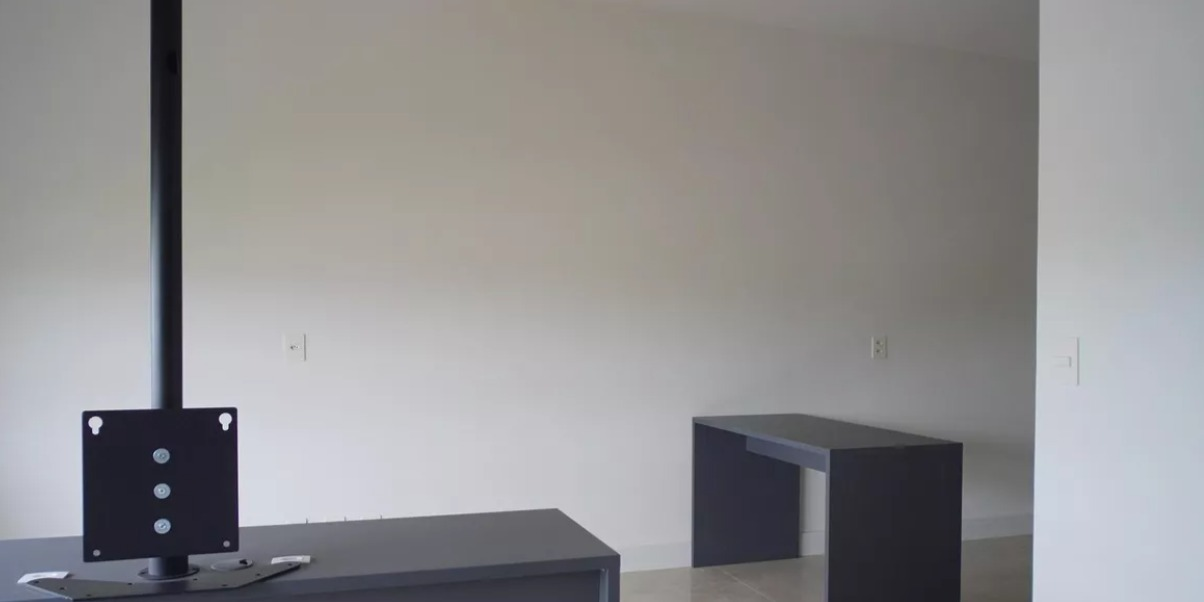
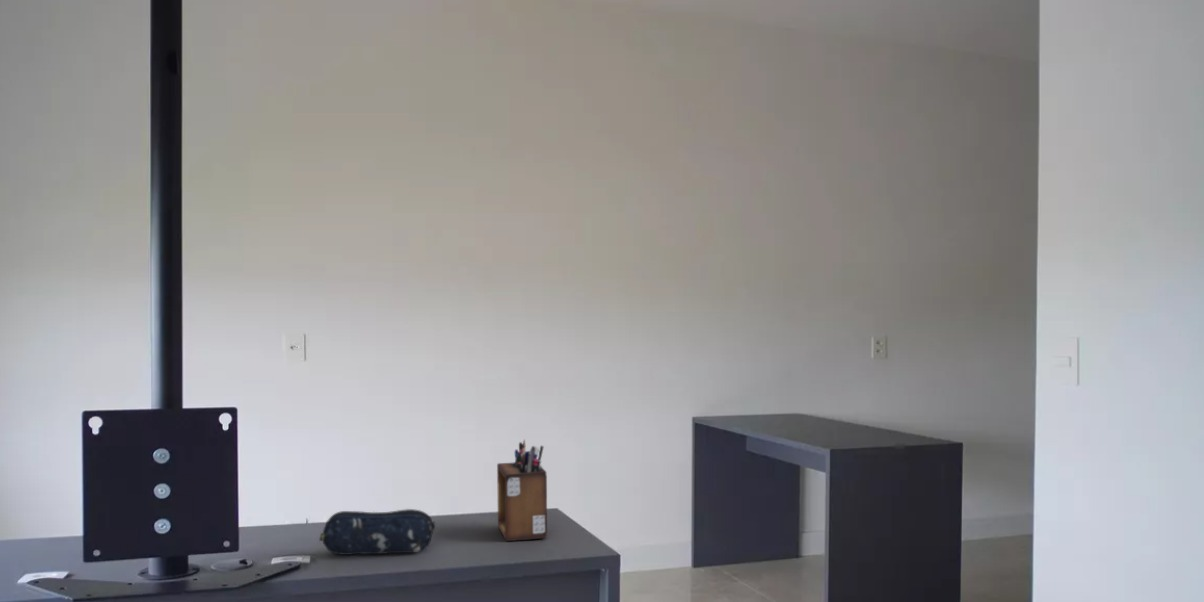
+ pencil case (378, 532)
+ desk organizer (521, 487)
